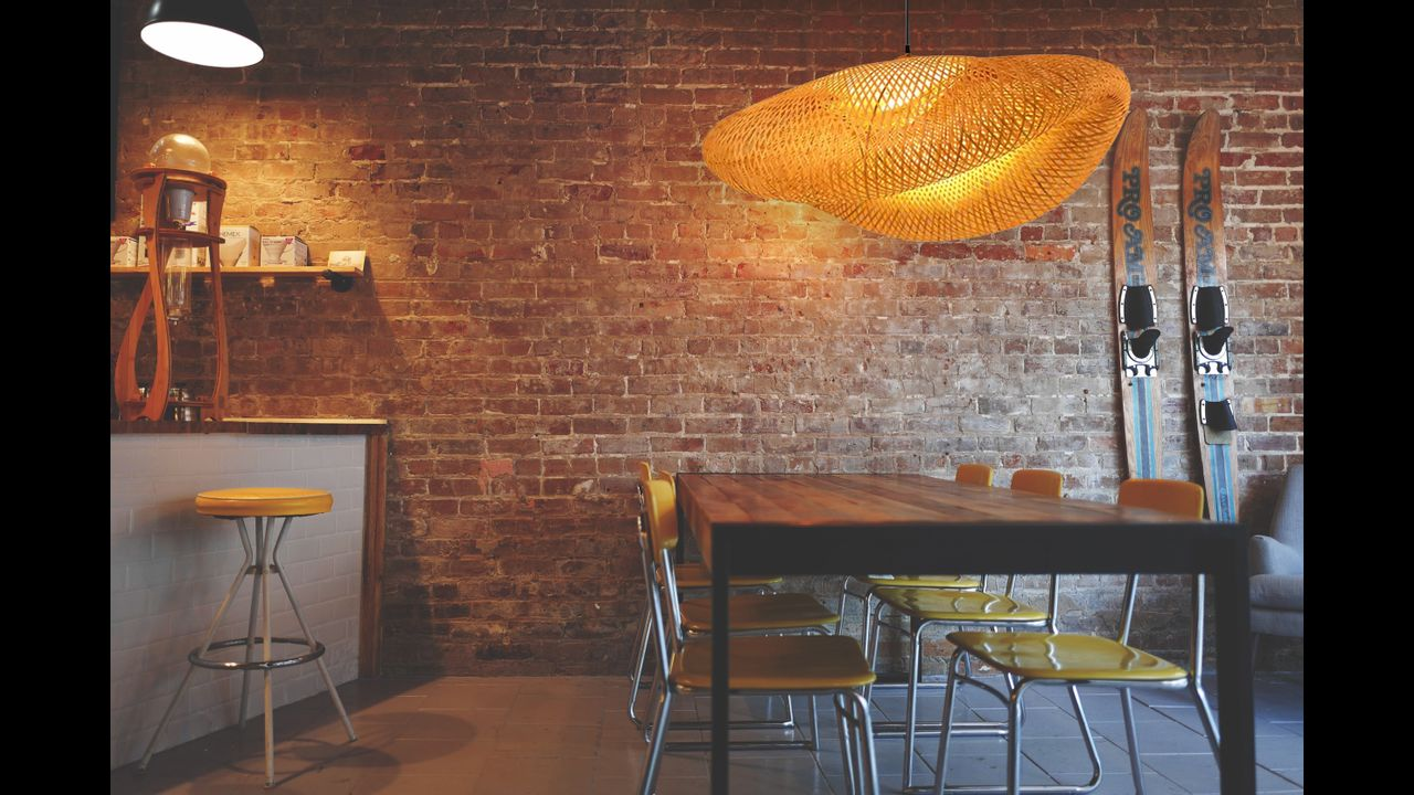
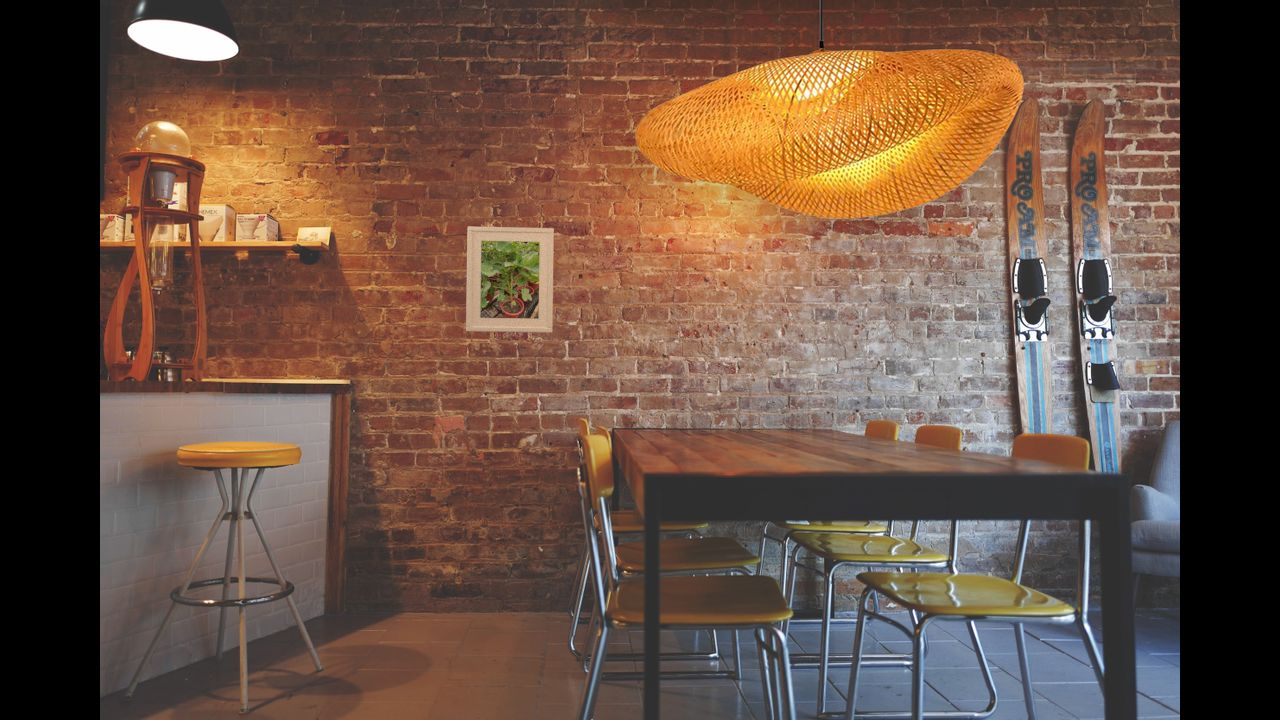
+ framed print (510, 279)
